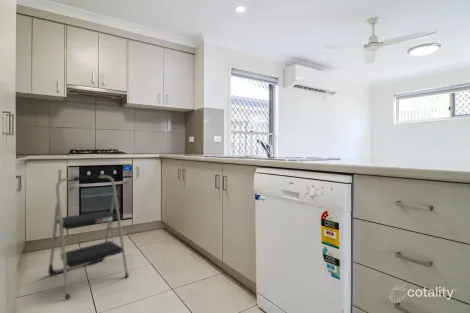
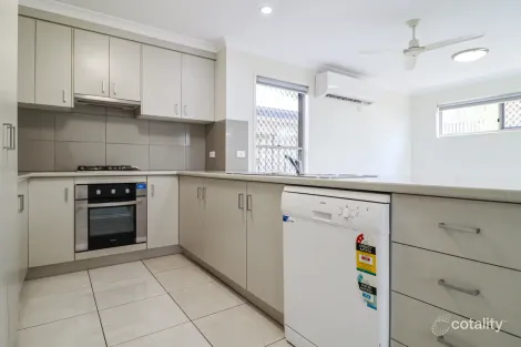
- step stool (88, 225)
